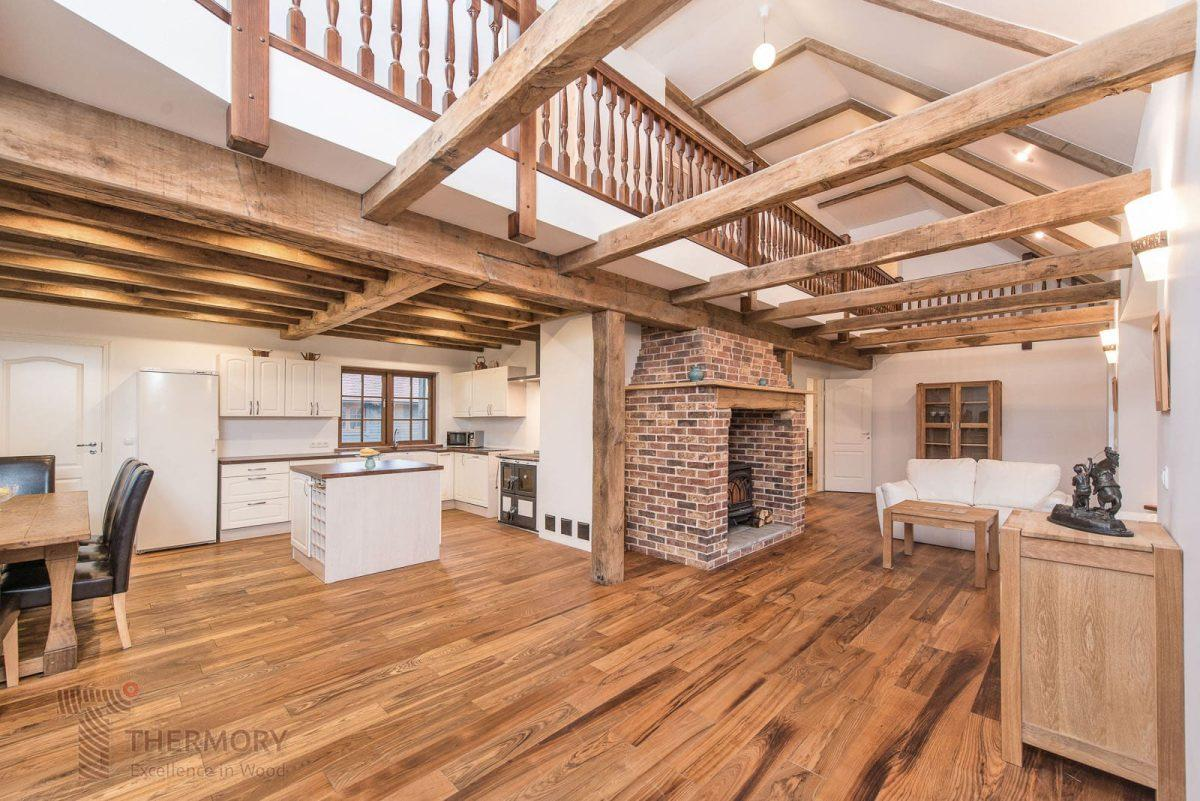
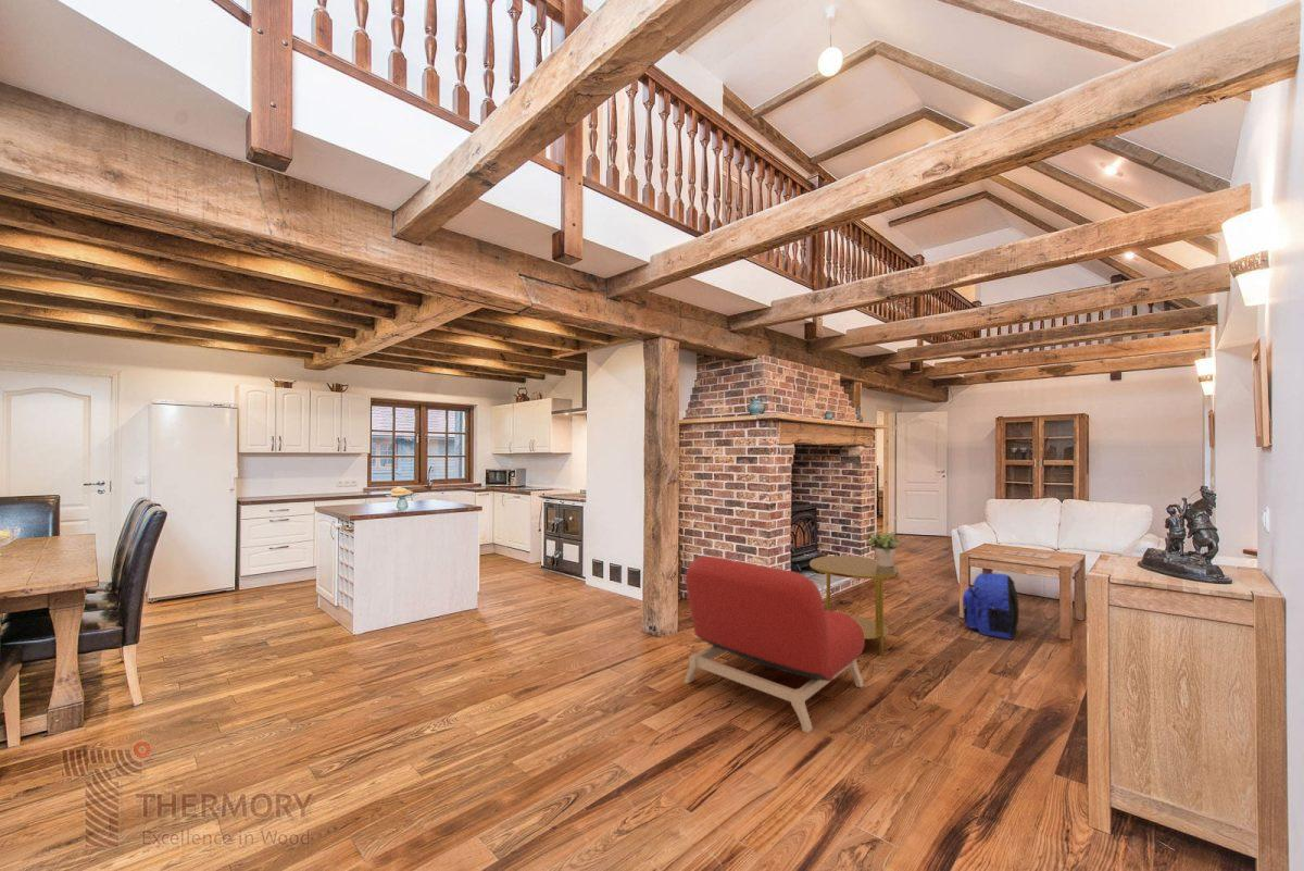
+ backpack (990, 601)
+ side table (852, 615)
+ potted plant (881, 547)
+ armchair (775, 619)
